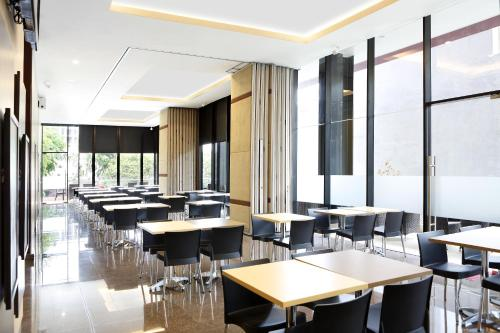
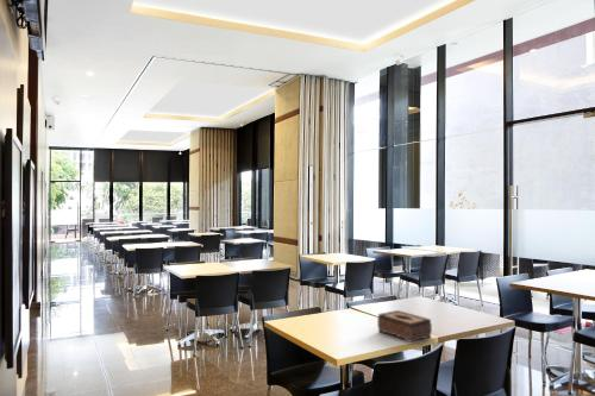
+ tissue box (403, 325)
